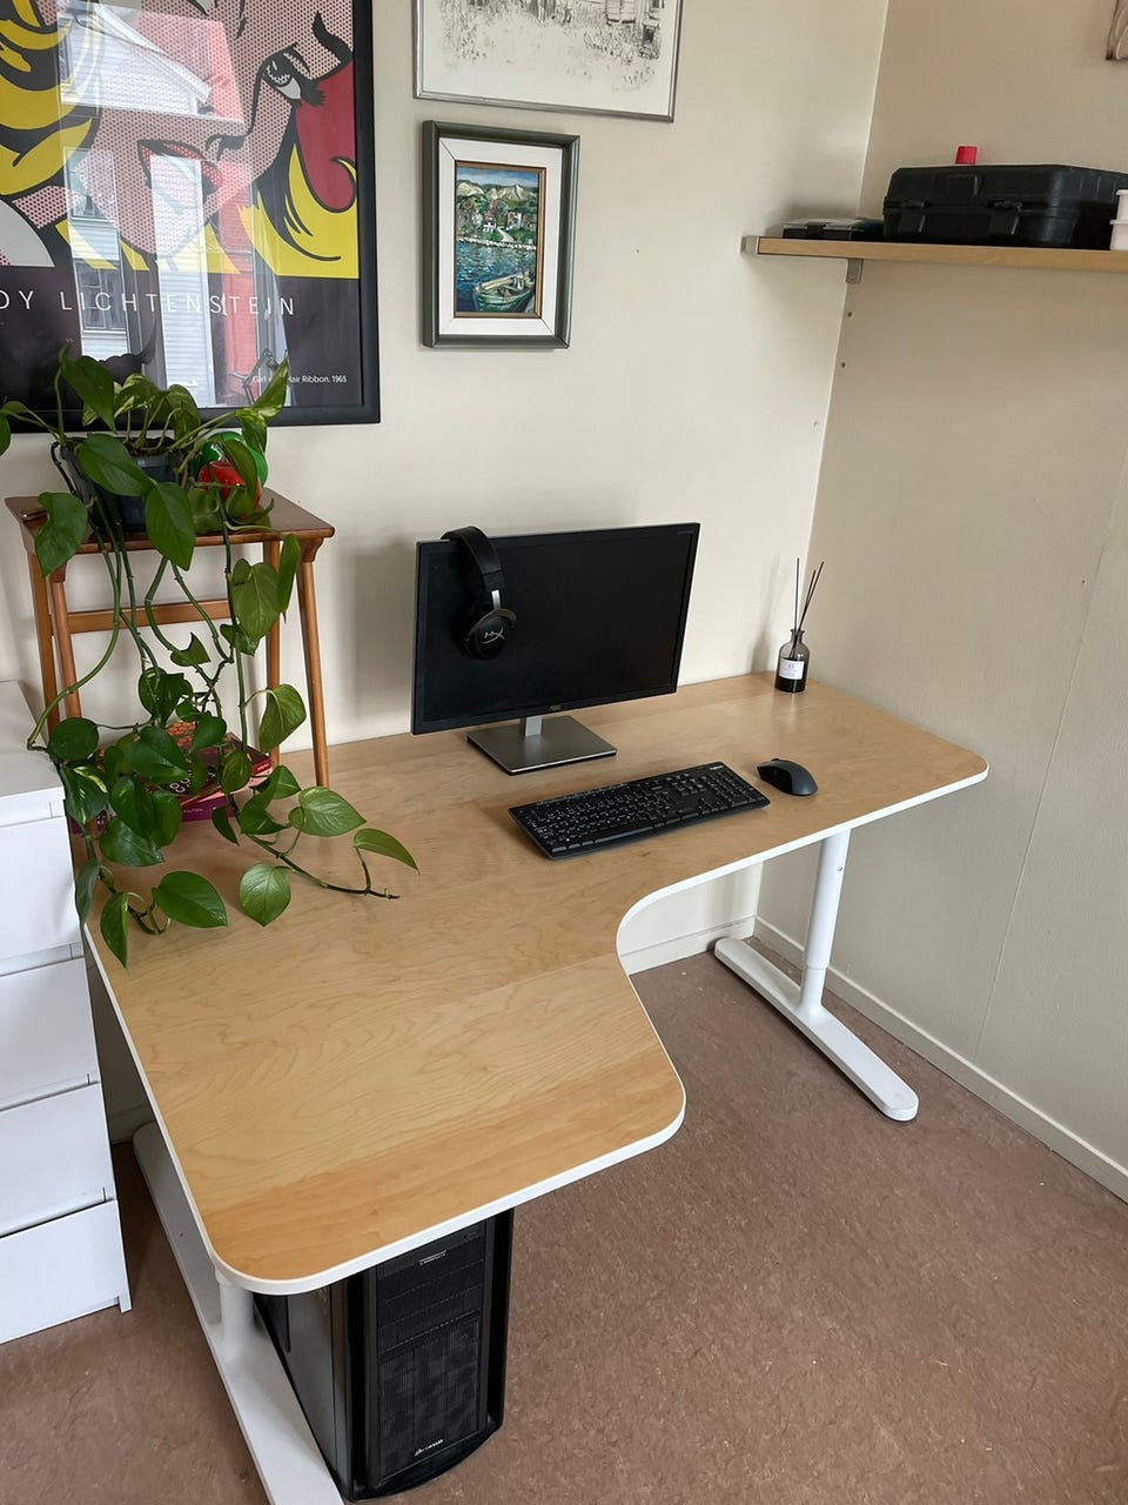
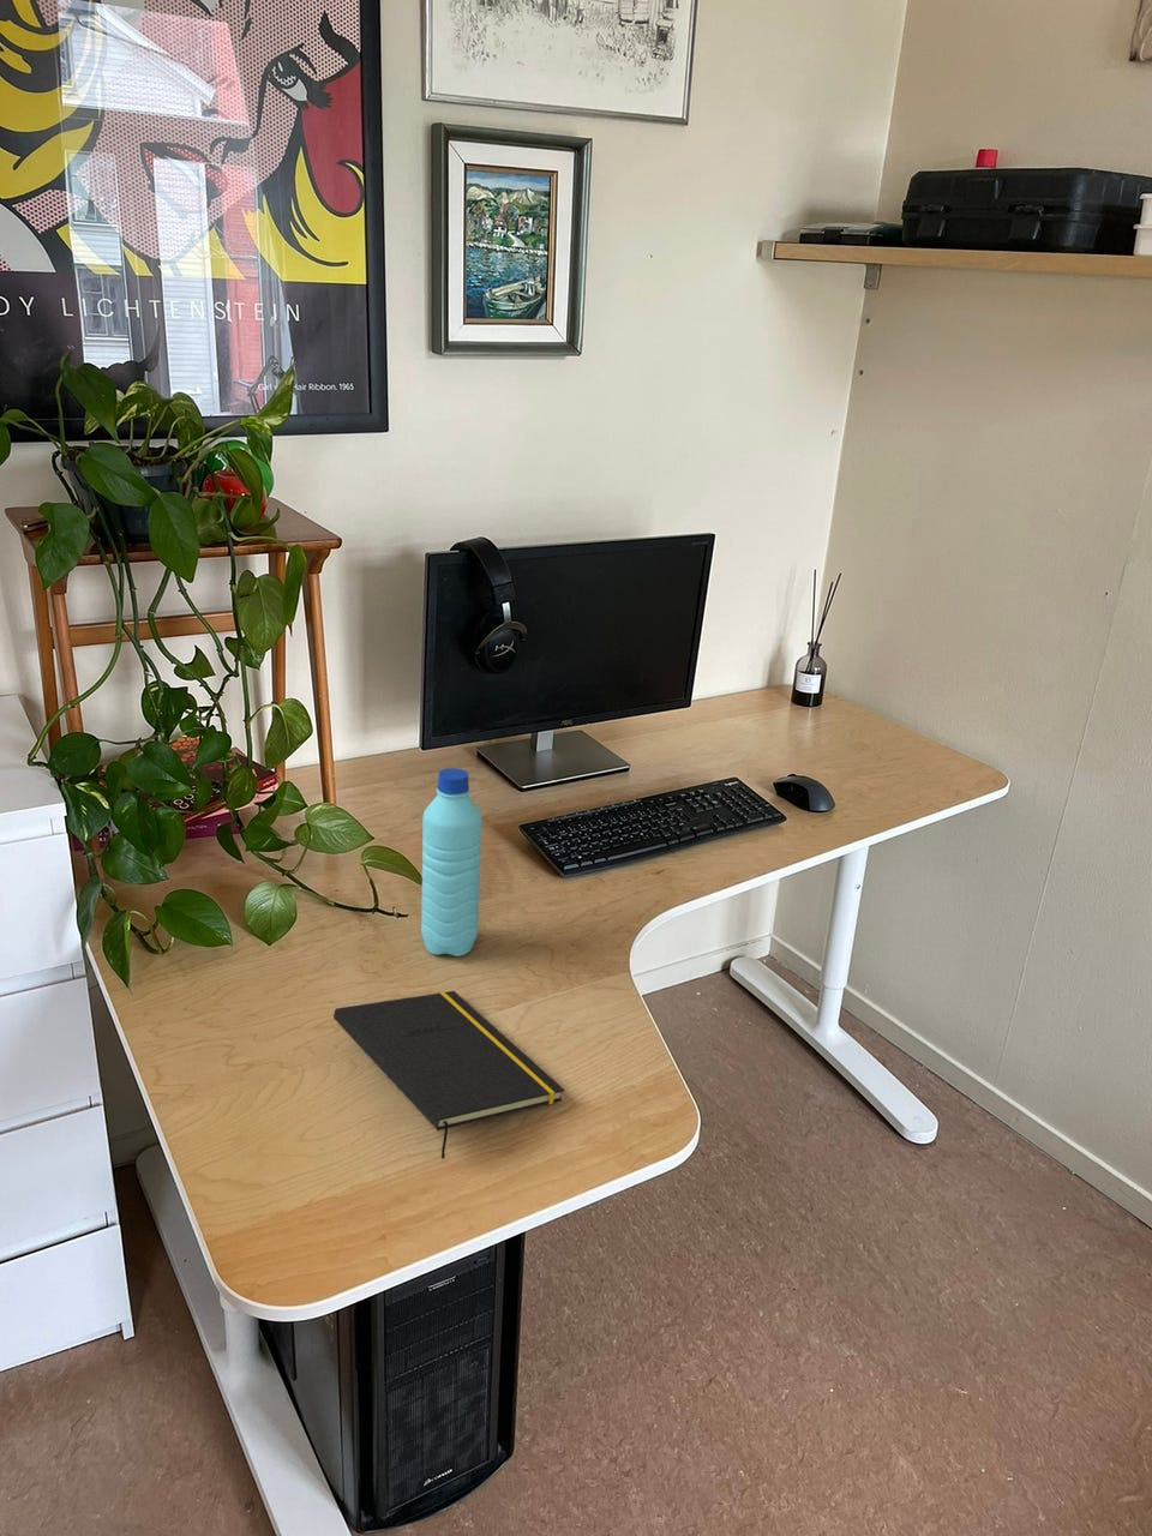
+ notepad (445, 1053)
+ water bottle (451, 861)
